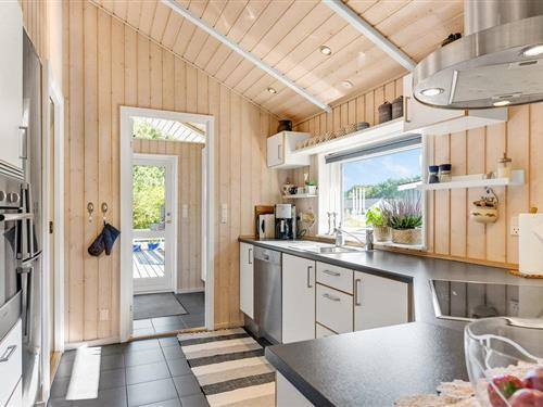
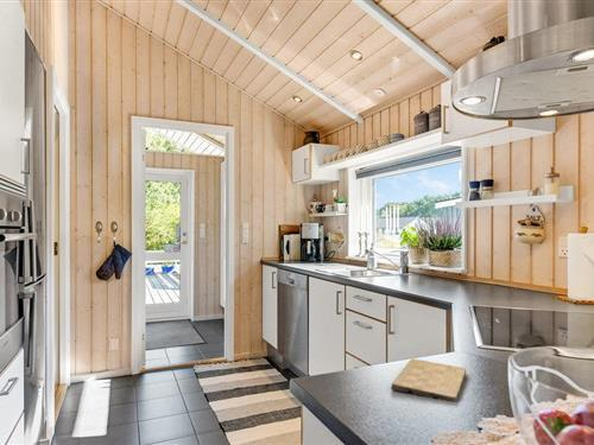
+ cutting board (430, 377)
